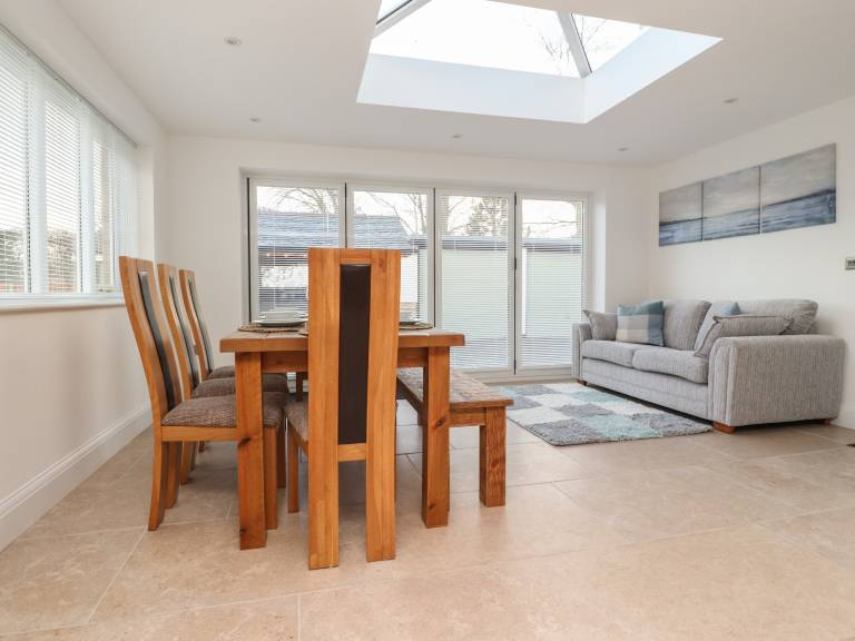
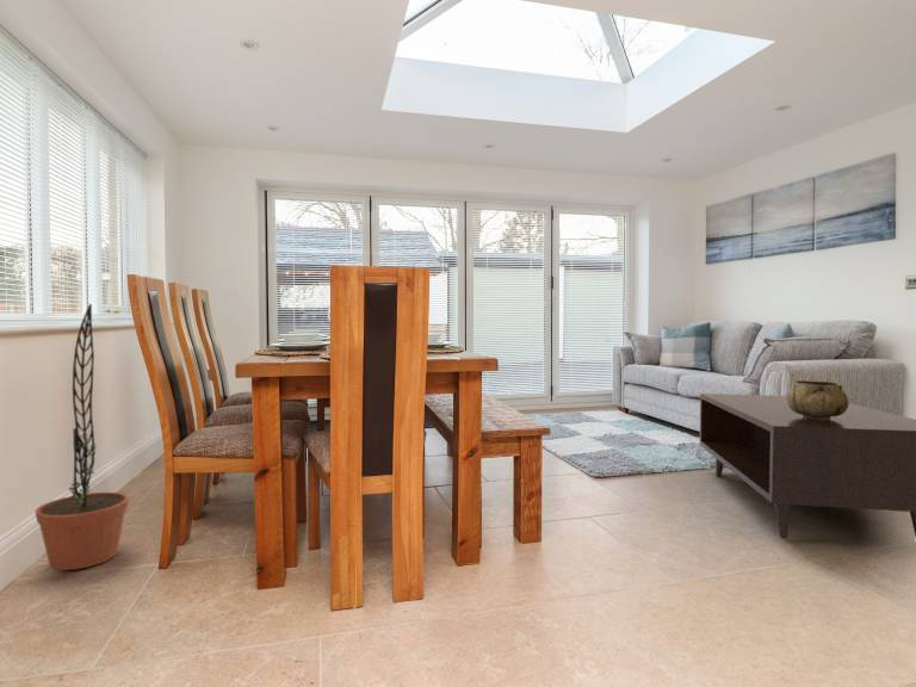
+ decorative plant (83, 431)
+ coffee table (802, 457)
+ decorative bowl (816, 400)
